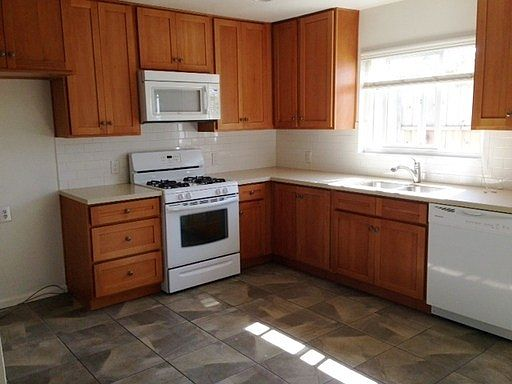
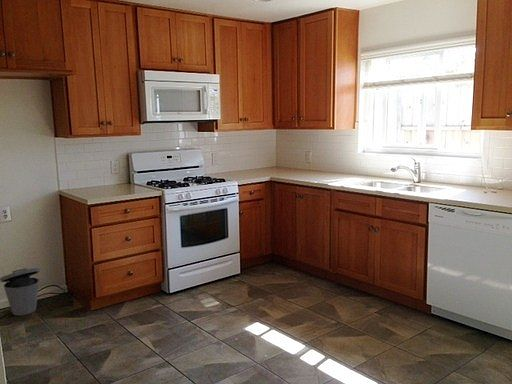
+ trash can (21, 288)
